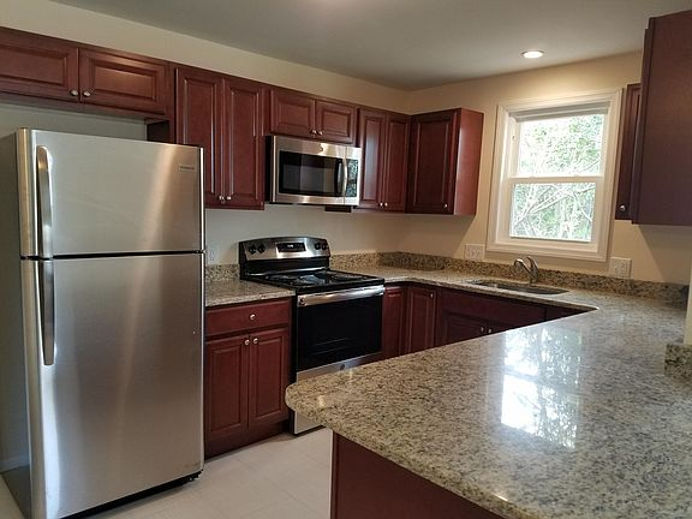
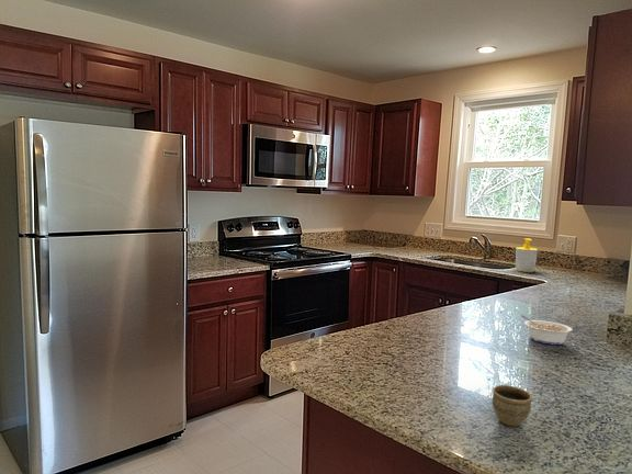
+ soap bottle (526, 255)
+ legume (545, 330)
+ cup (512, 405)
